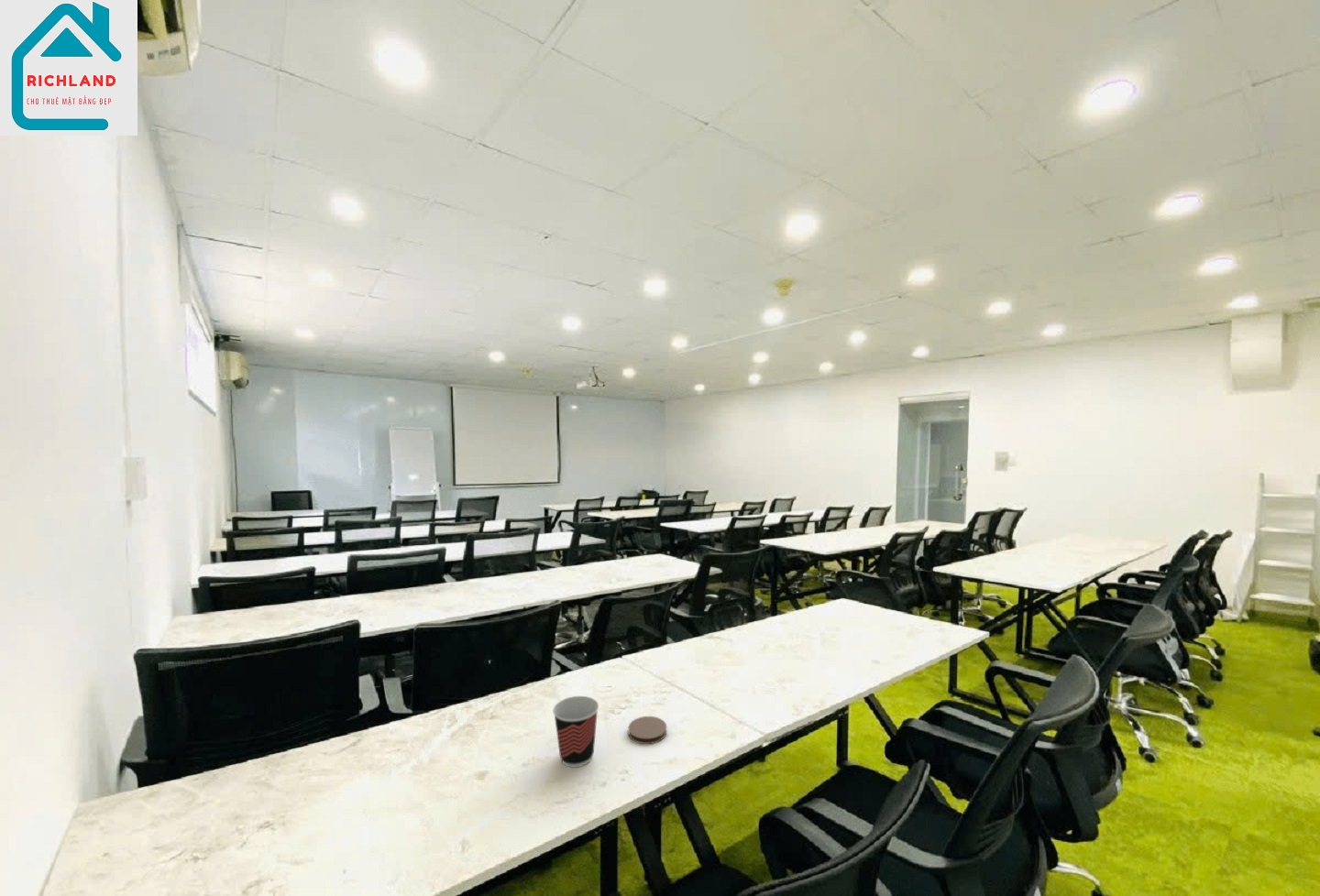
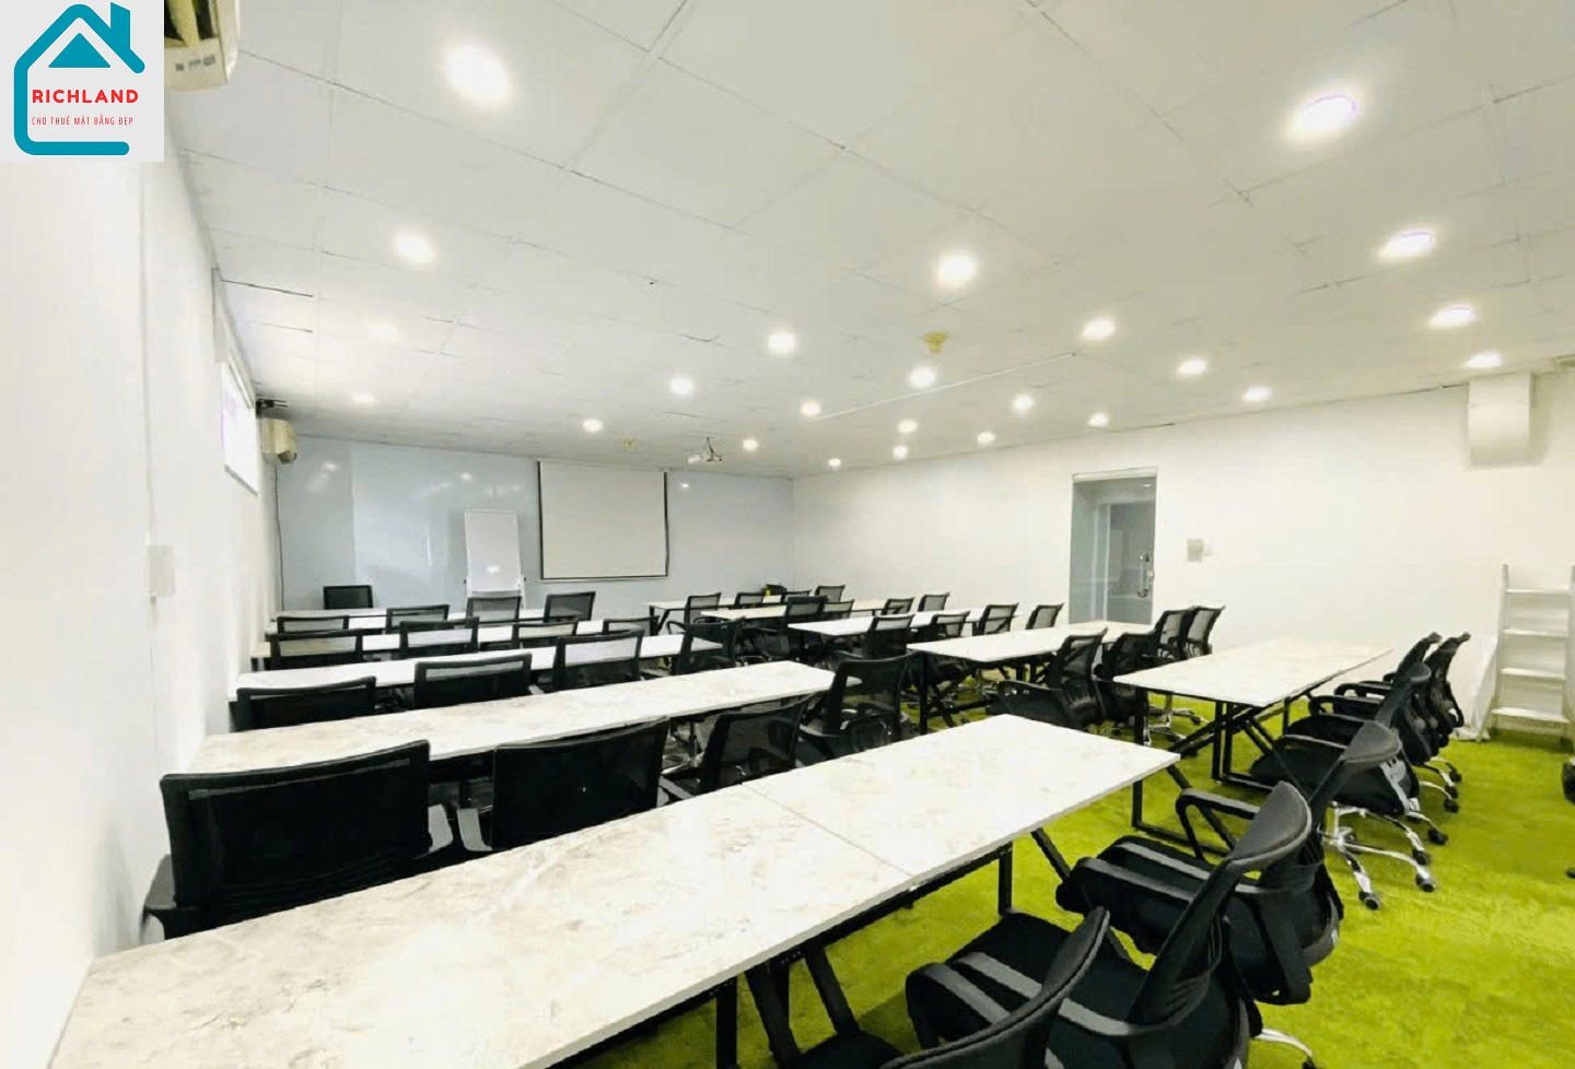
- cup (576, 732)
- coaster (647, 729)
